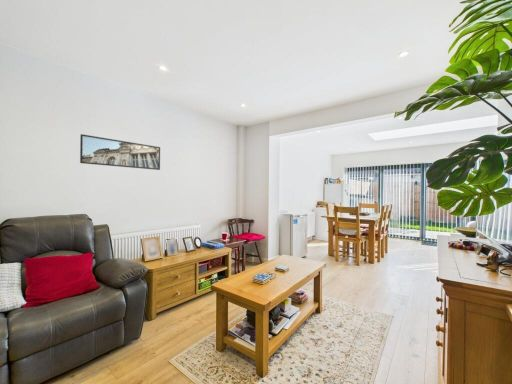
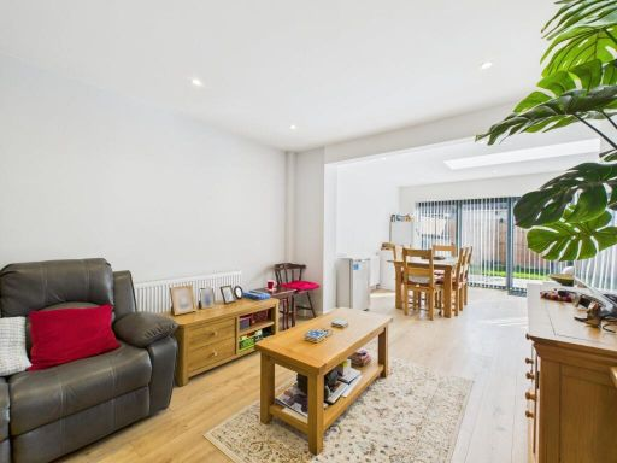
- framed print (124, 154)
